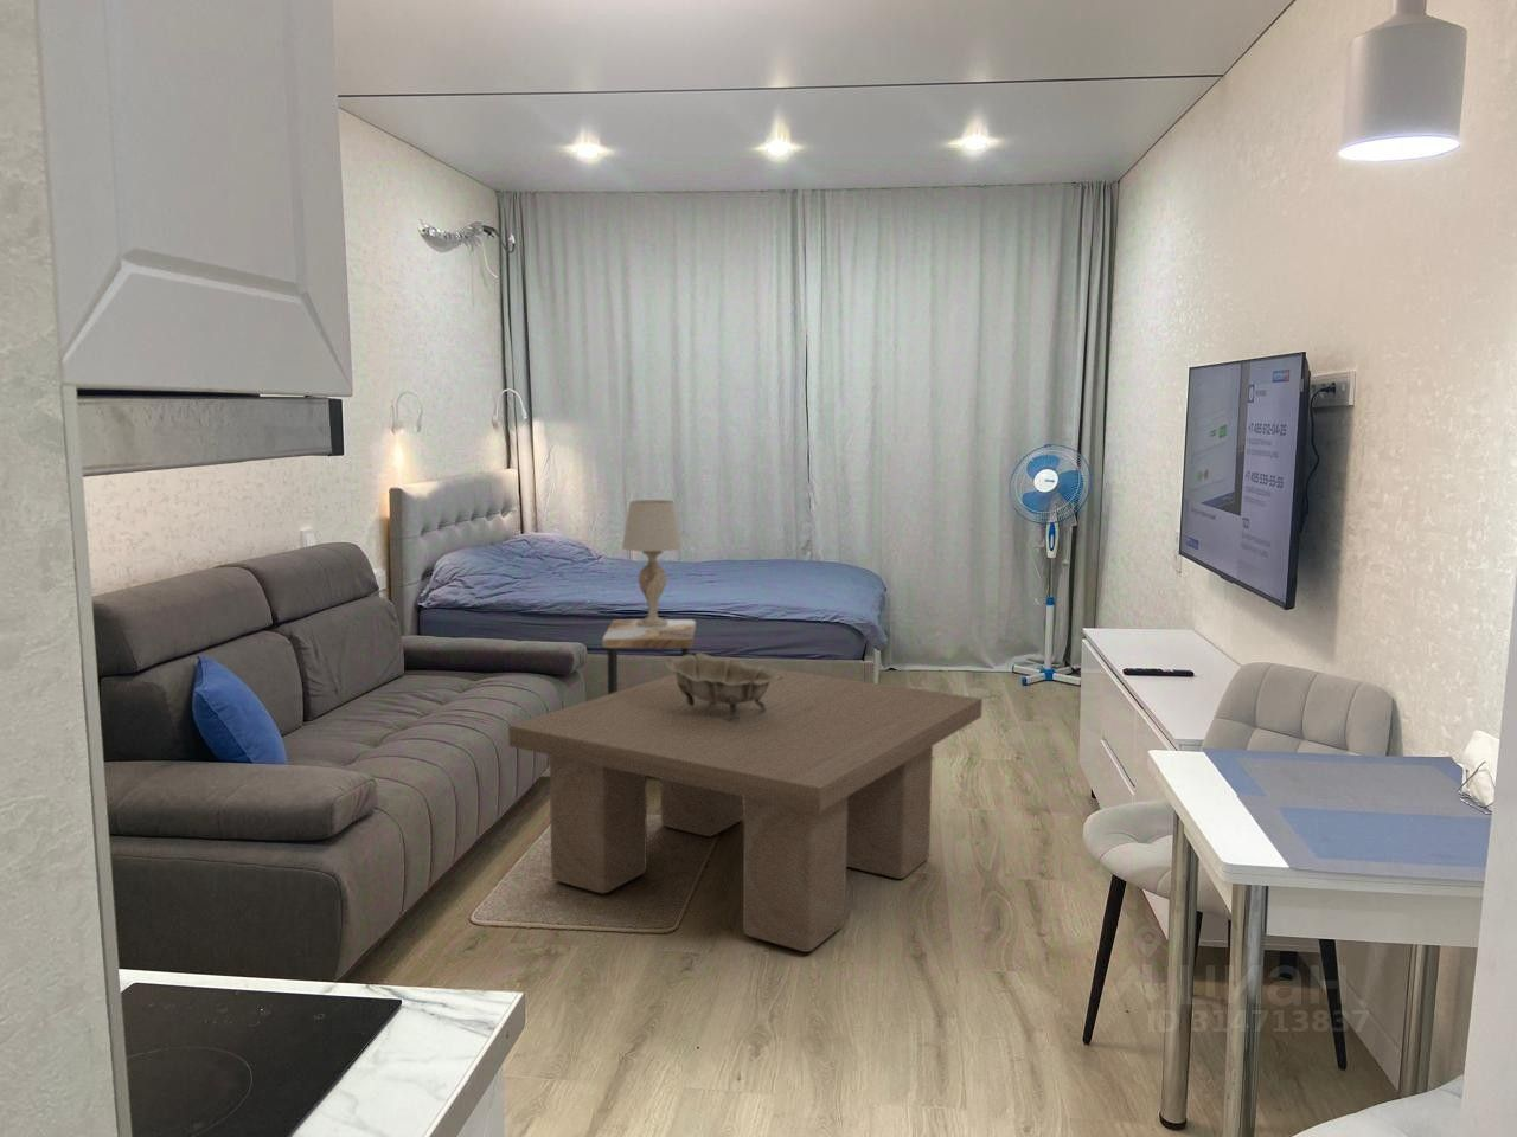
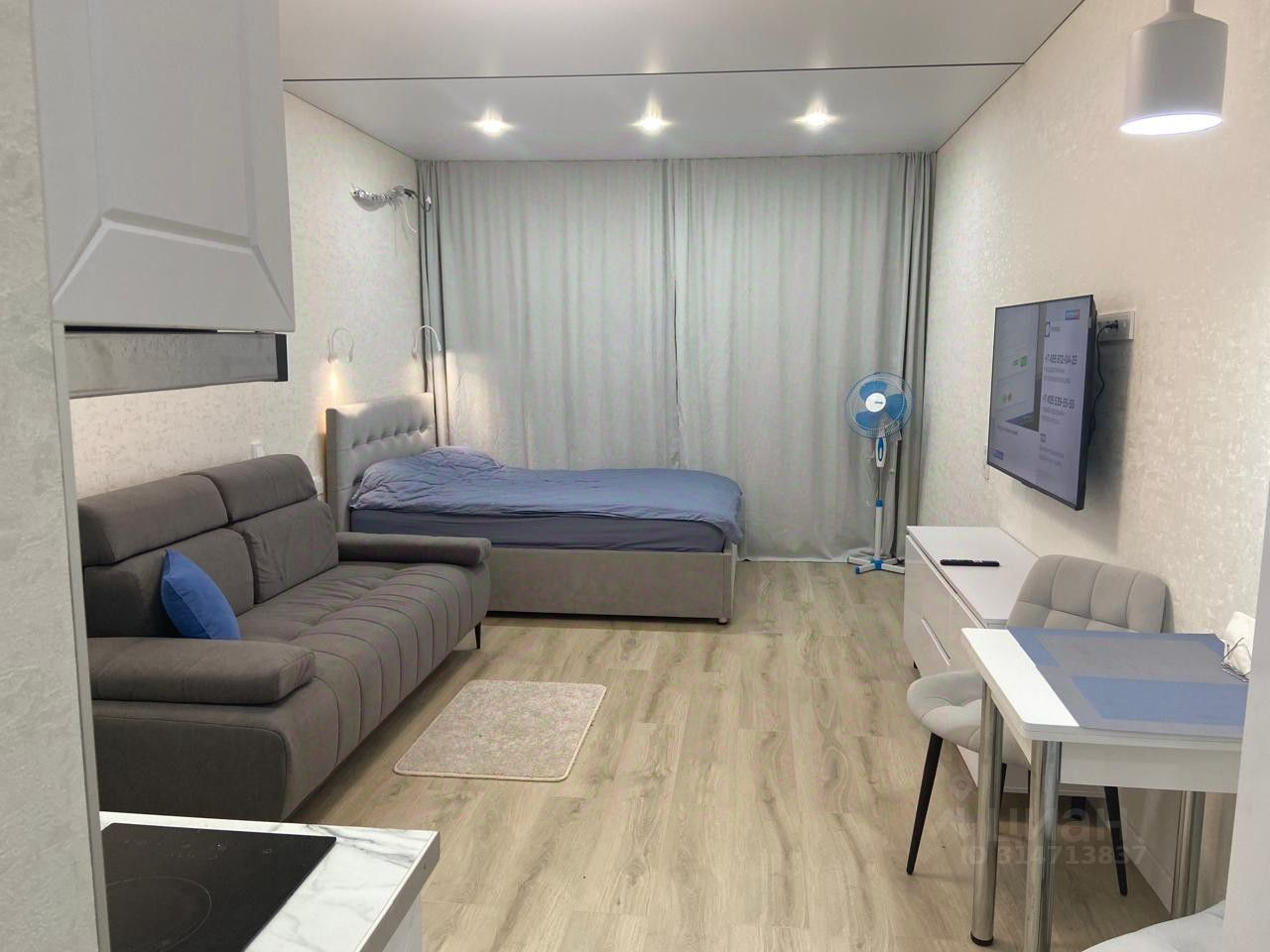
- decorative bowl (723, 686)
- side table (616, 690)
- table lamp (652, 563)
- coffee table (757, 787)
